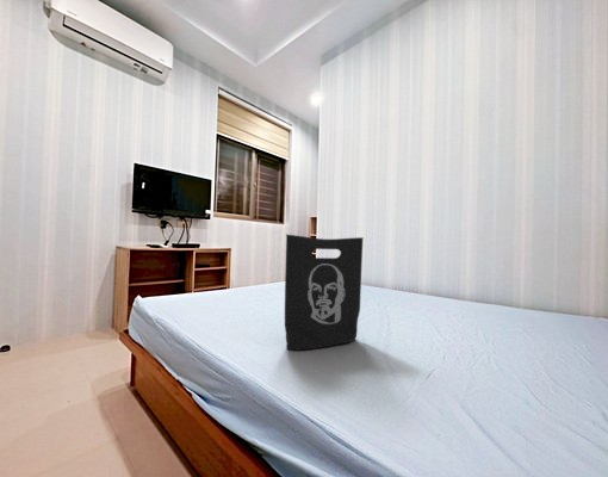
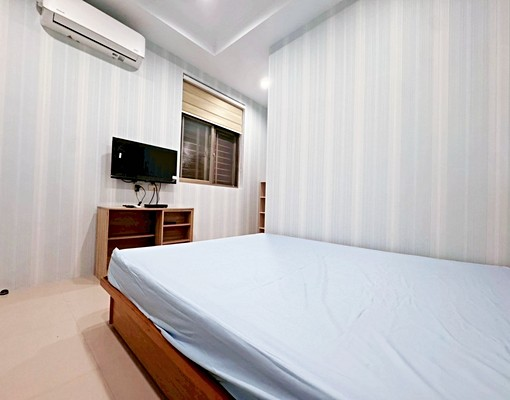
- tote bag (323, 289)
